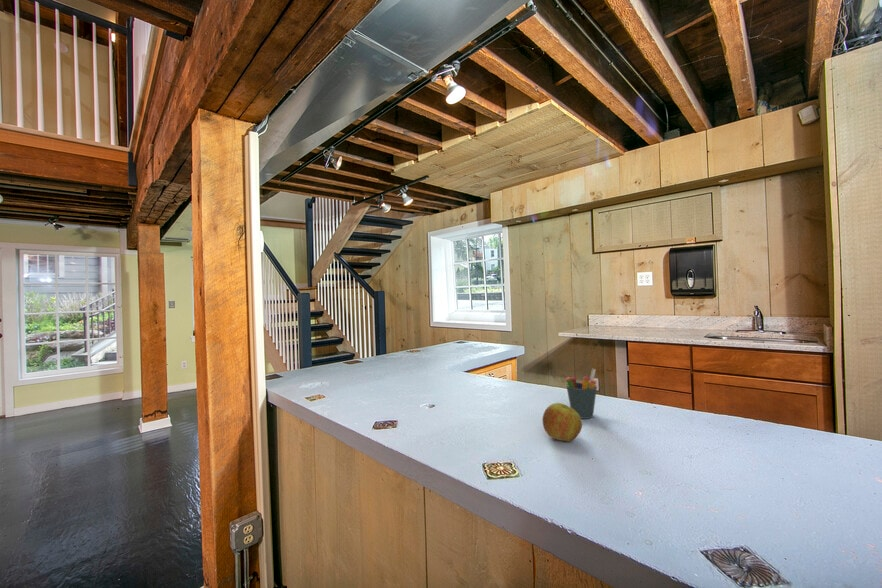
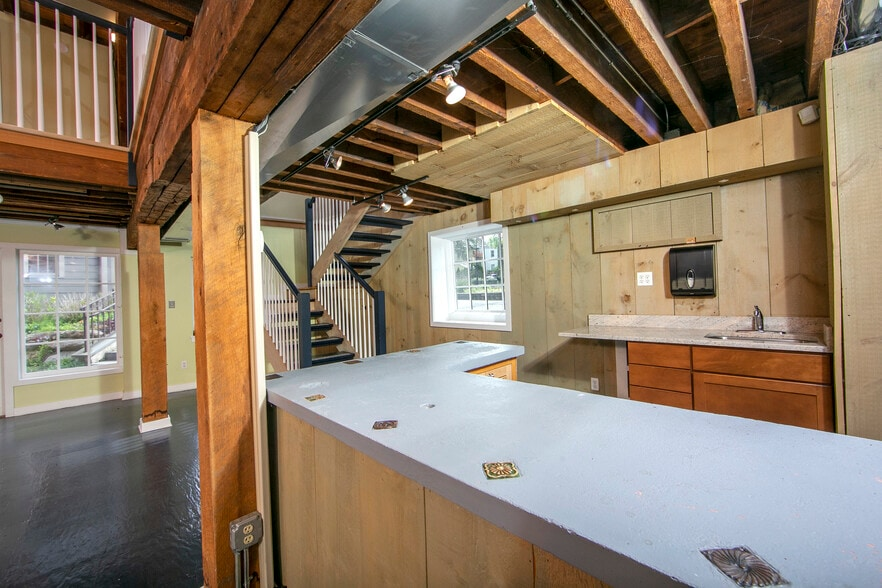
- apple (561, 421)
- pen holder (581, 392)
